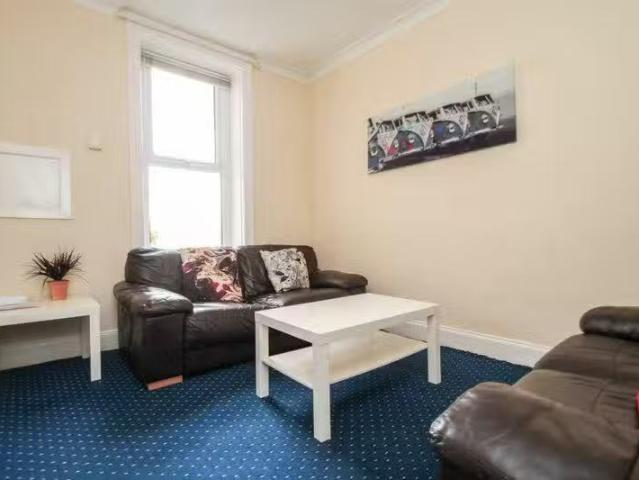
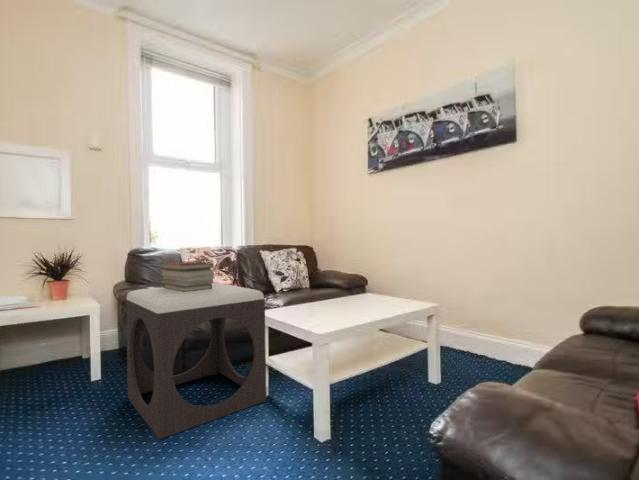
+ footstool (186, 336)
+ book stack (186, 275)
